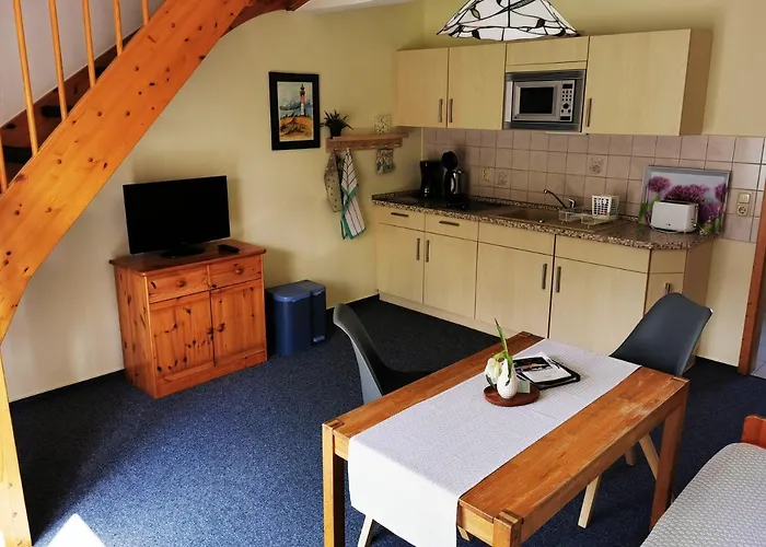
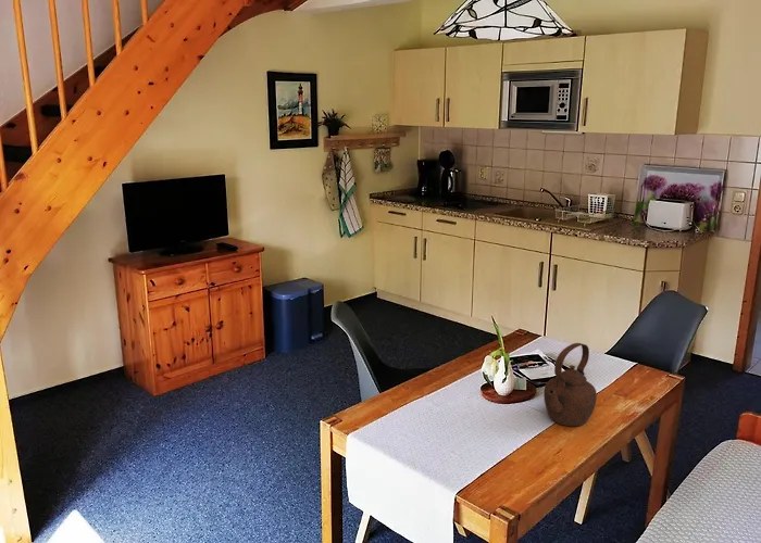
+ teapot (567, 384)
